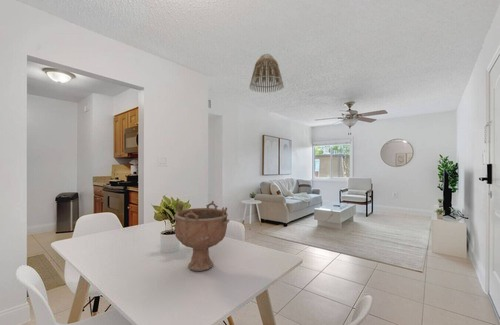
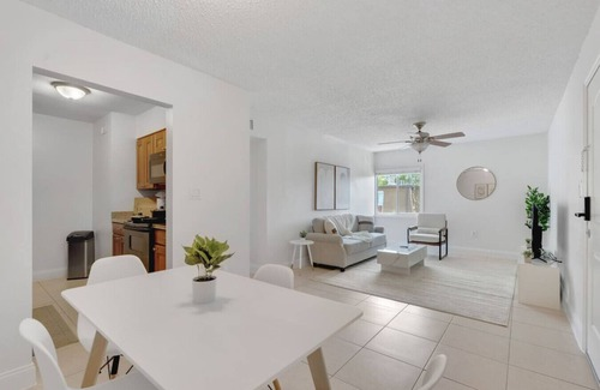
- decorative bowl (201, 235)
- lamp shade (265, 71)
